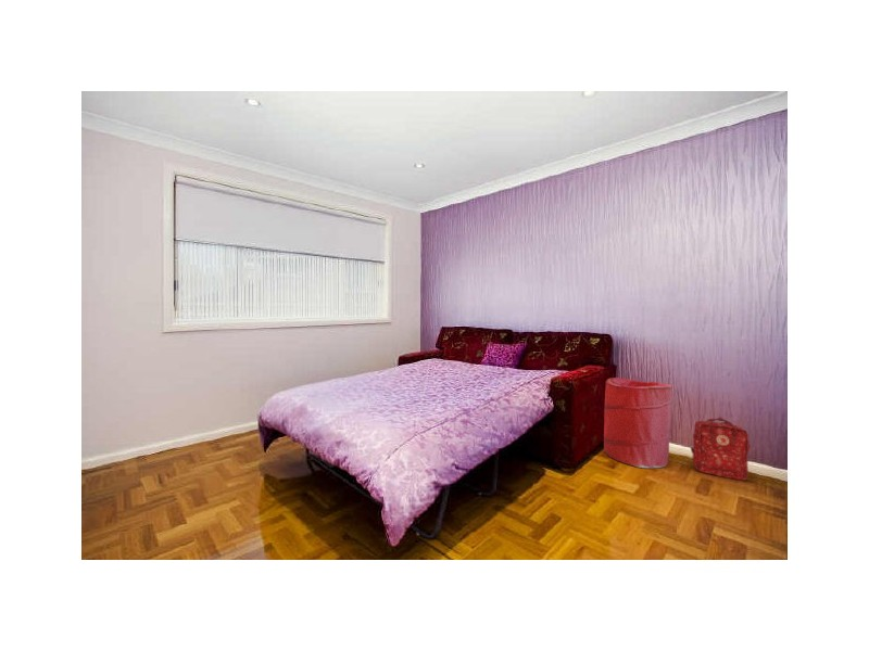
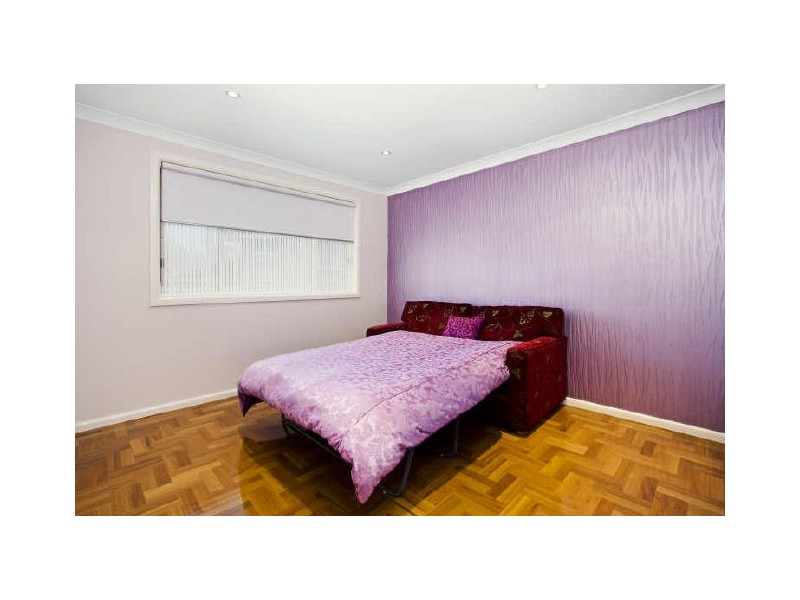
- laundry hamper (637, 418)
- backpack (718, 444)
